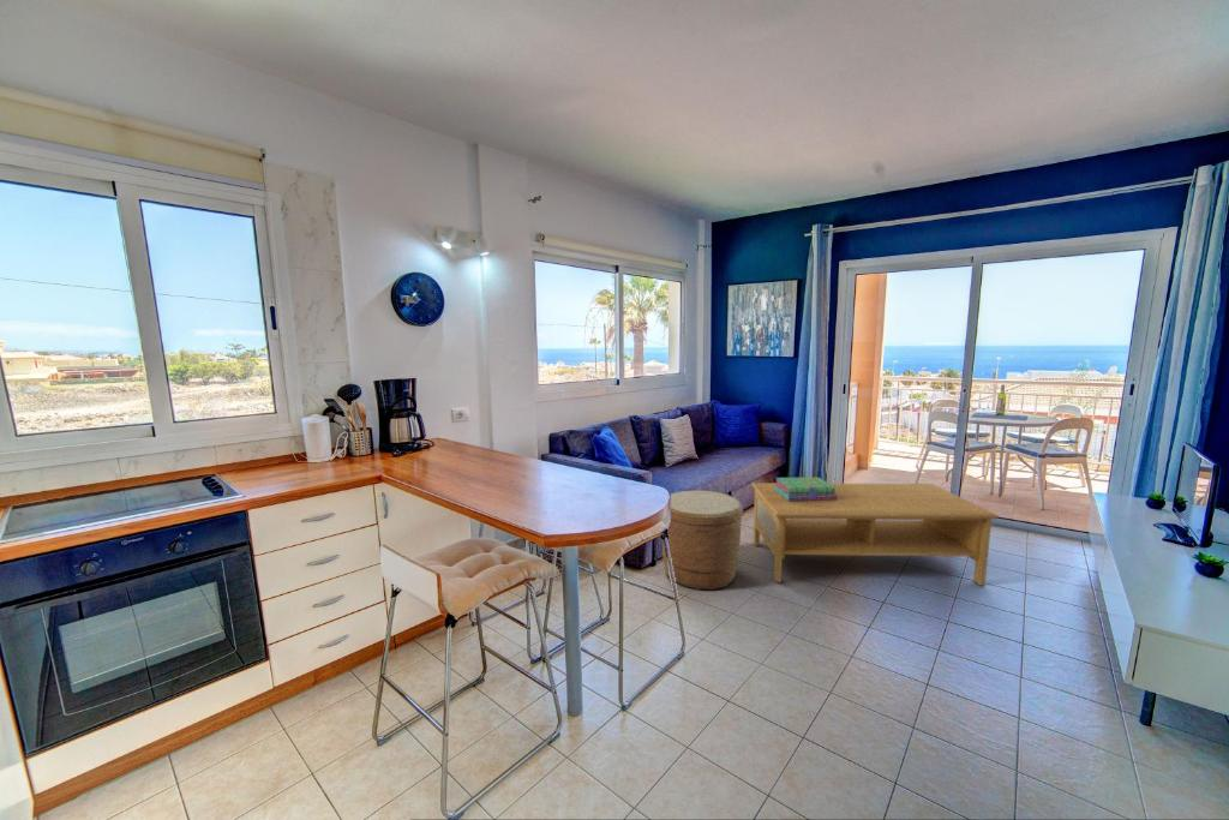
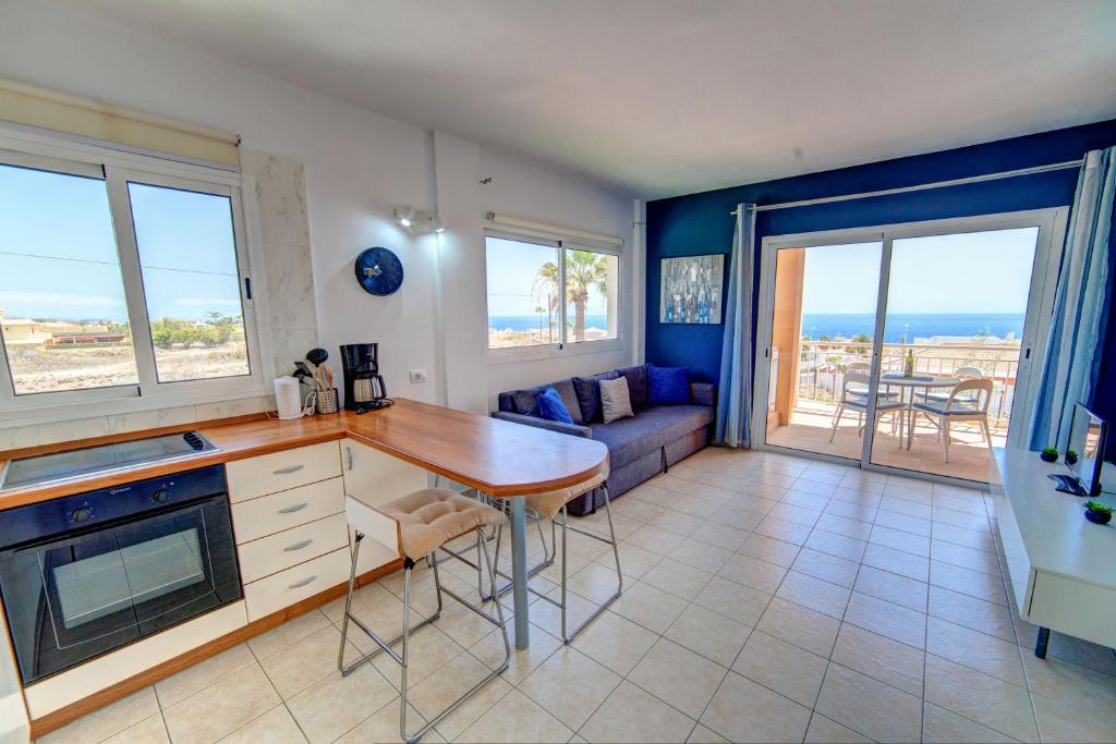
- basket (700, 537)
- stack of books (804, 487)
- coffee table (859, 529)
